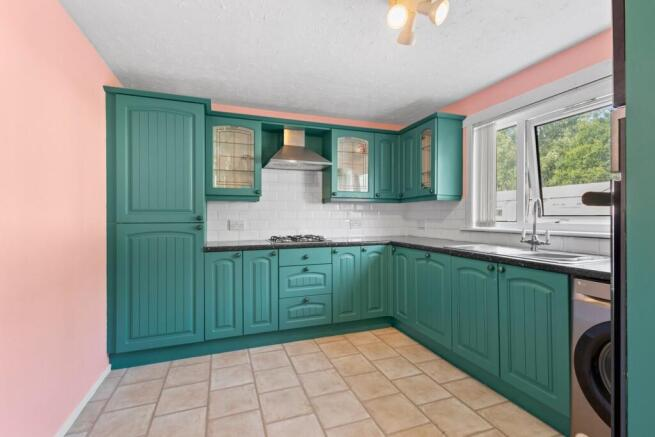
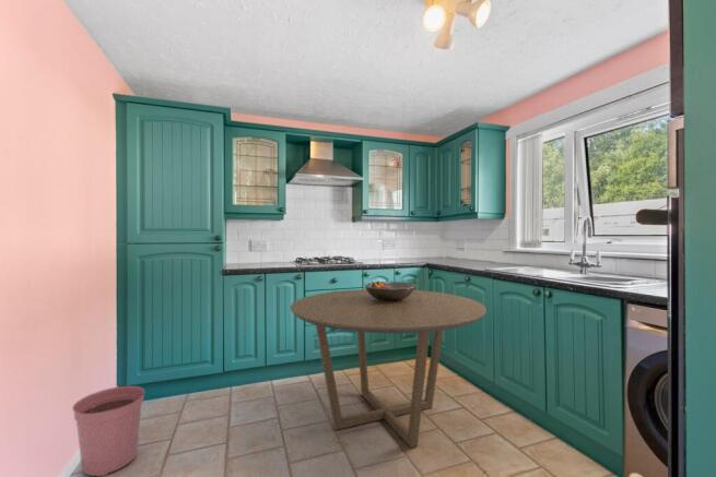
+ plant pot (110, 430)
+ fruit bowl (389, 289)
+ dining table (366, 362)
